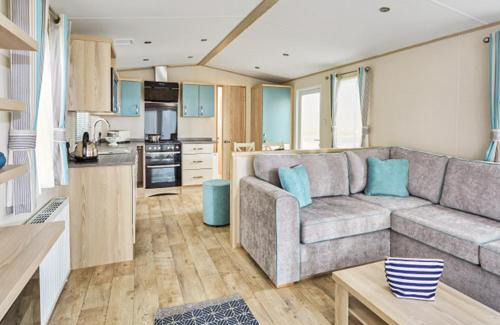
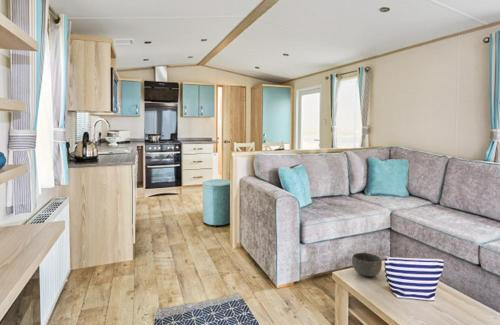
+ bowl (366, 265)
